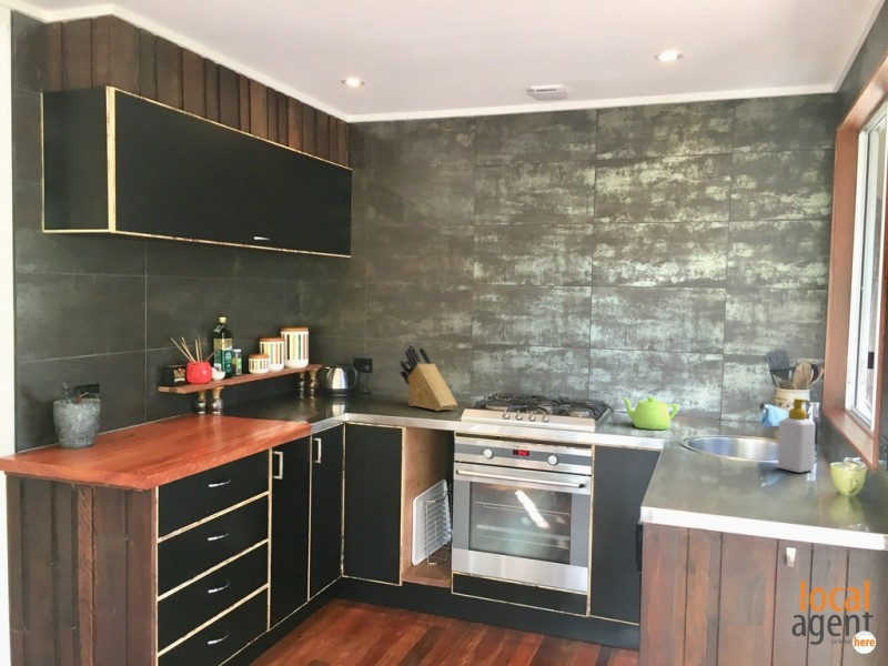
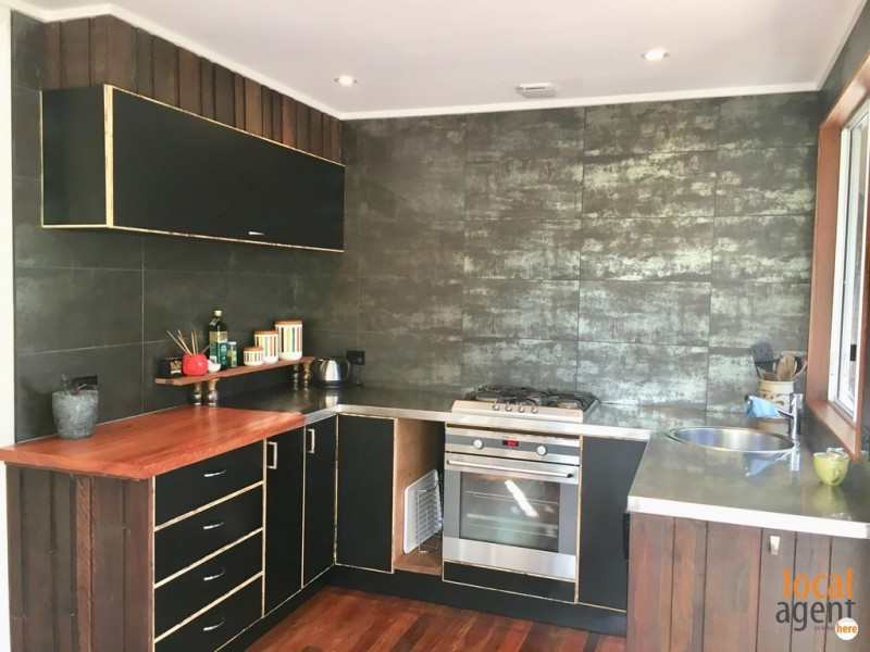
- soap bottle (796, 434)
- knife block (426, 376)
- teapot (648, 412)
